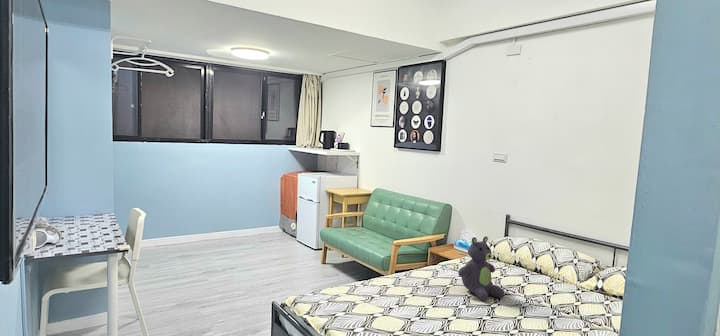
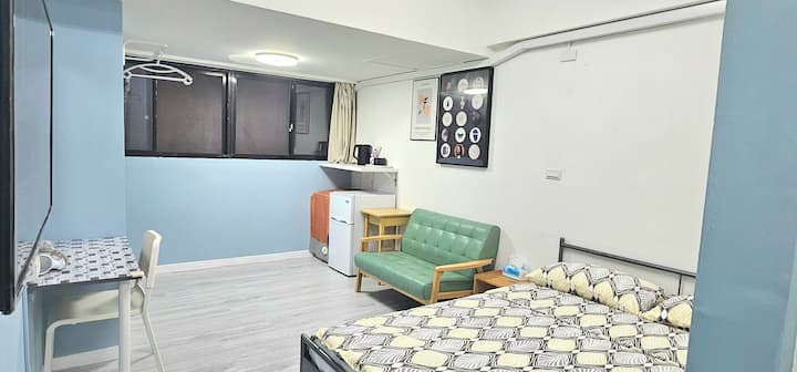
- stuffed bear (483, 266)
